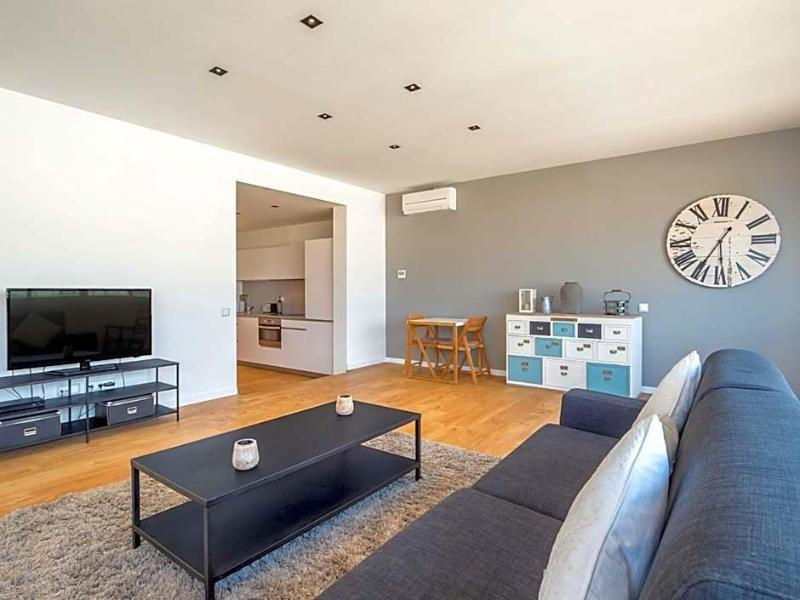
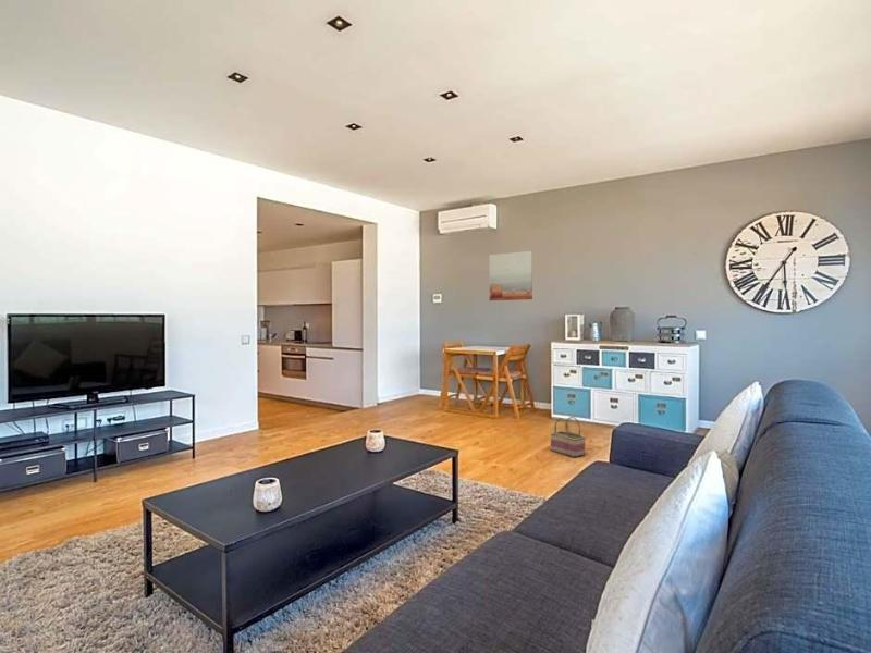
+ wall art (510, 276)
+ basket (567, 434)
